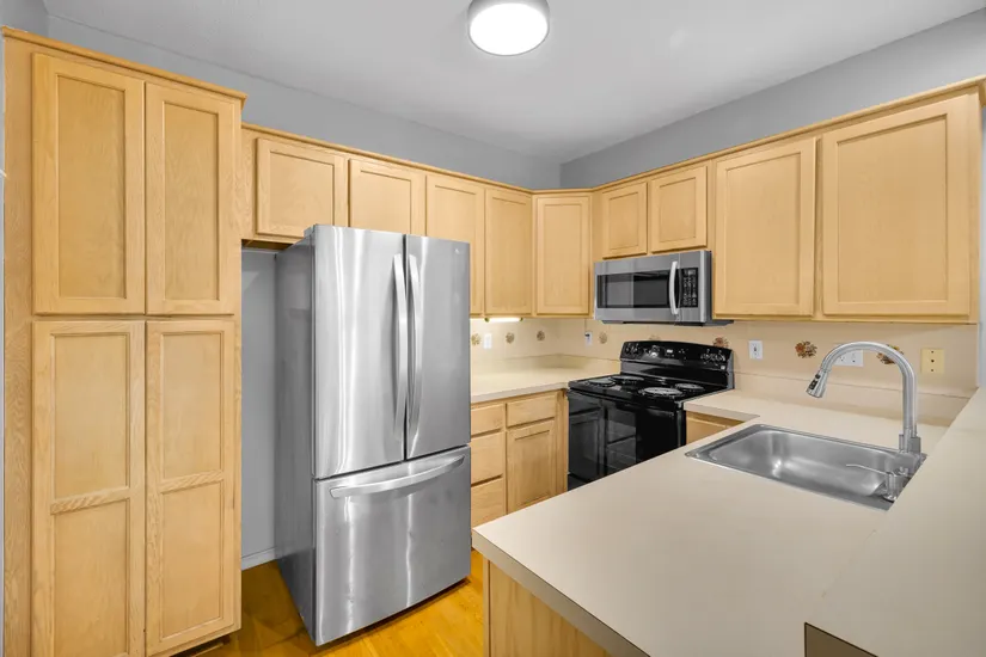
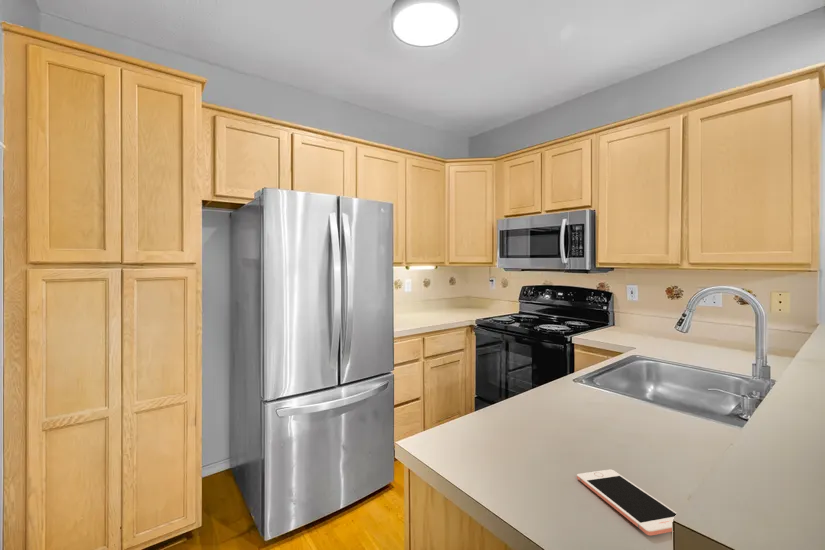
+ cell phone (627, 498)
